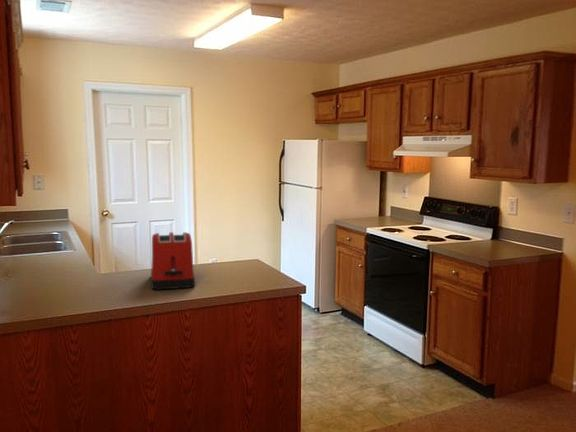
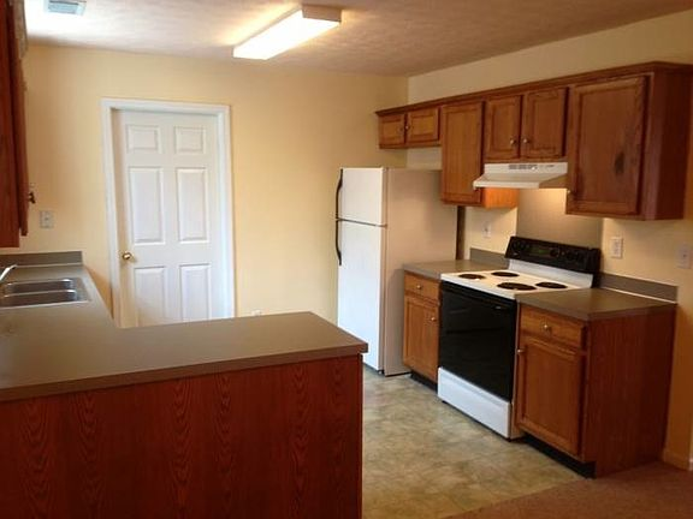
- toaster (172, 257)
